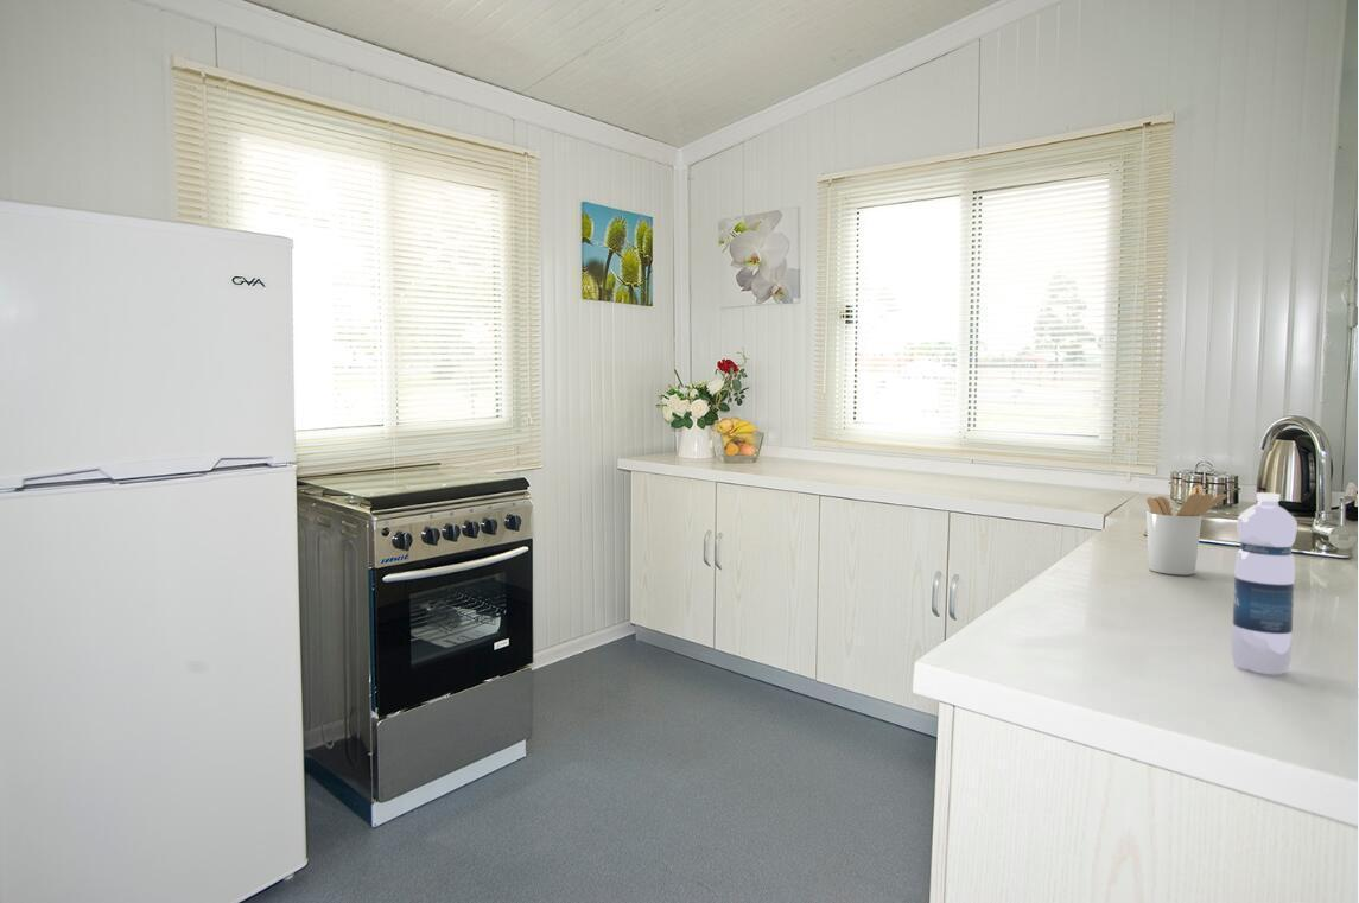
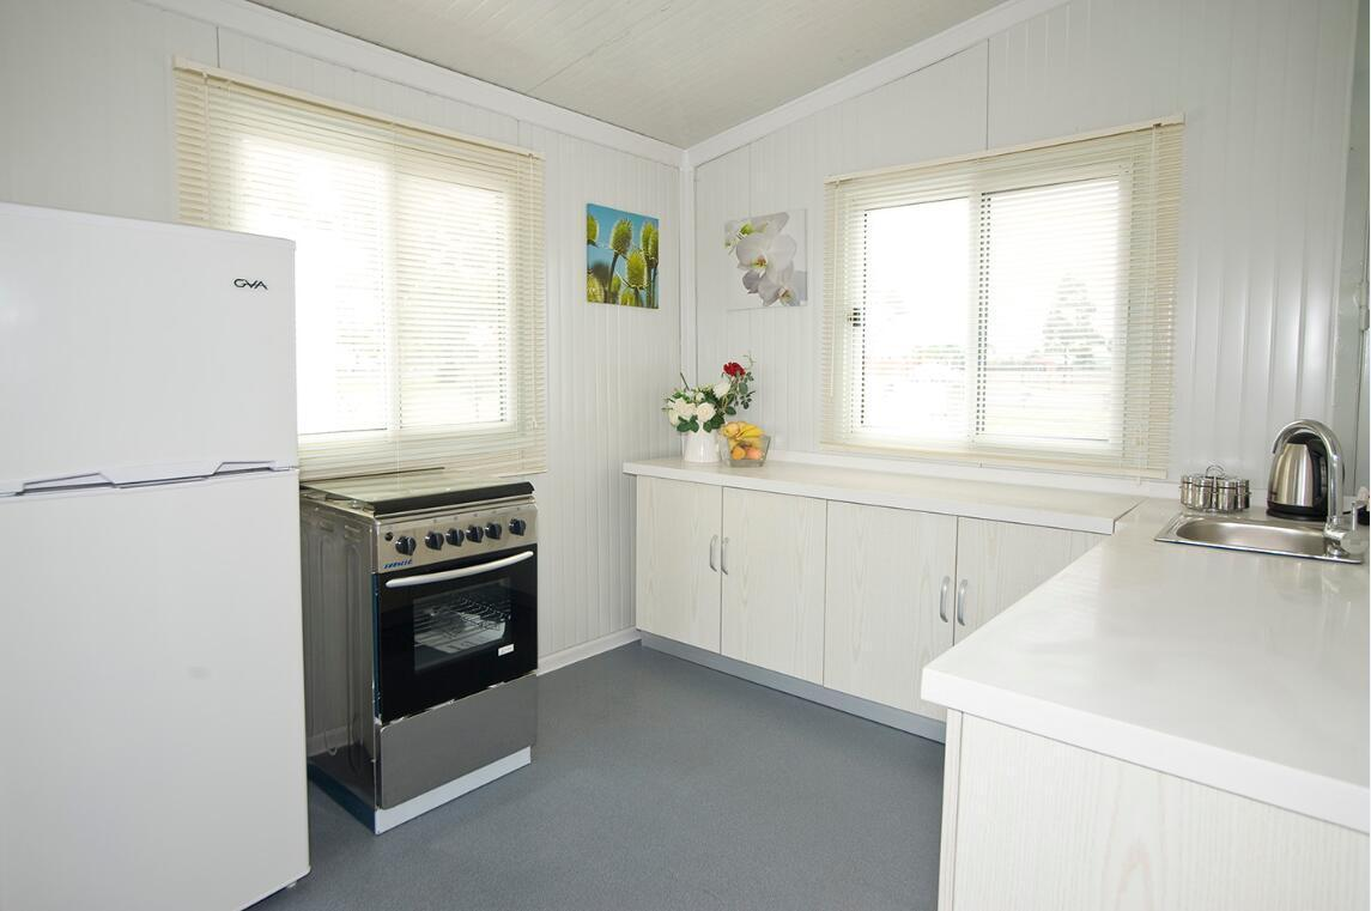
- water bottle (1263, 581)
- utensil holder (1183, 529)
